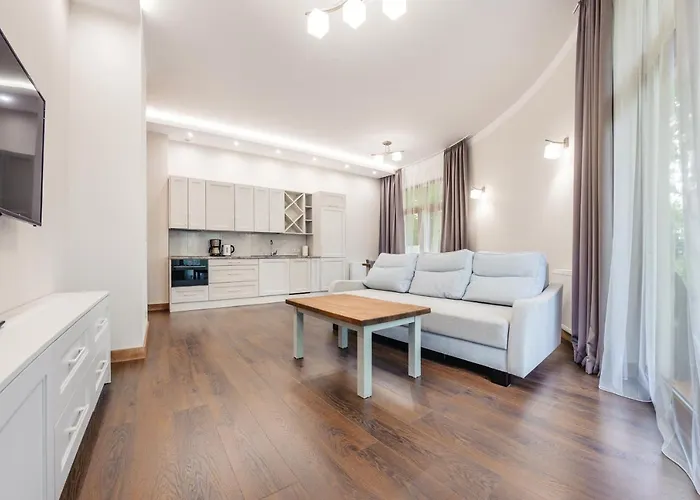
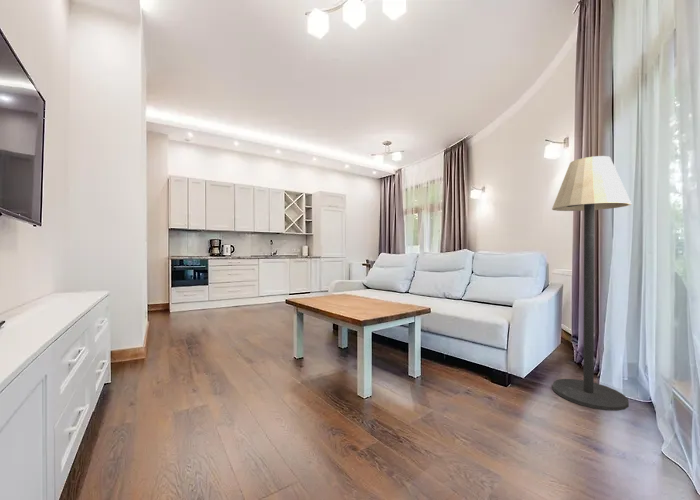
+ floor lamp (588, 278)
